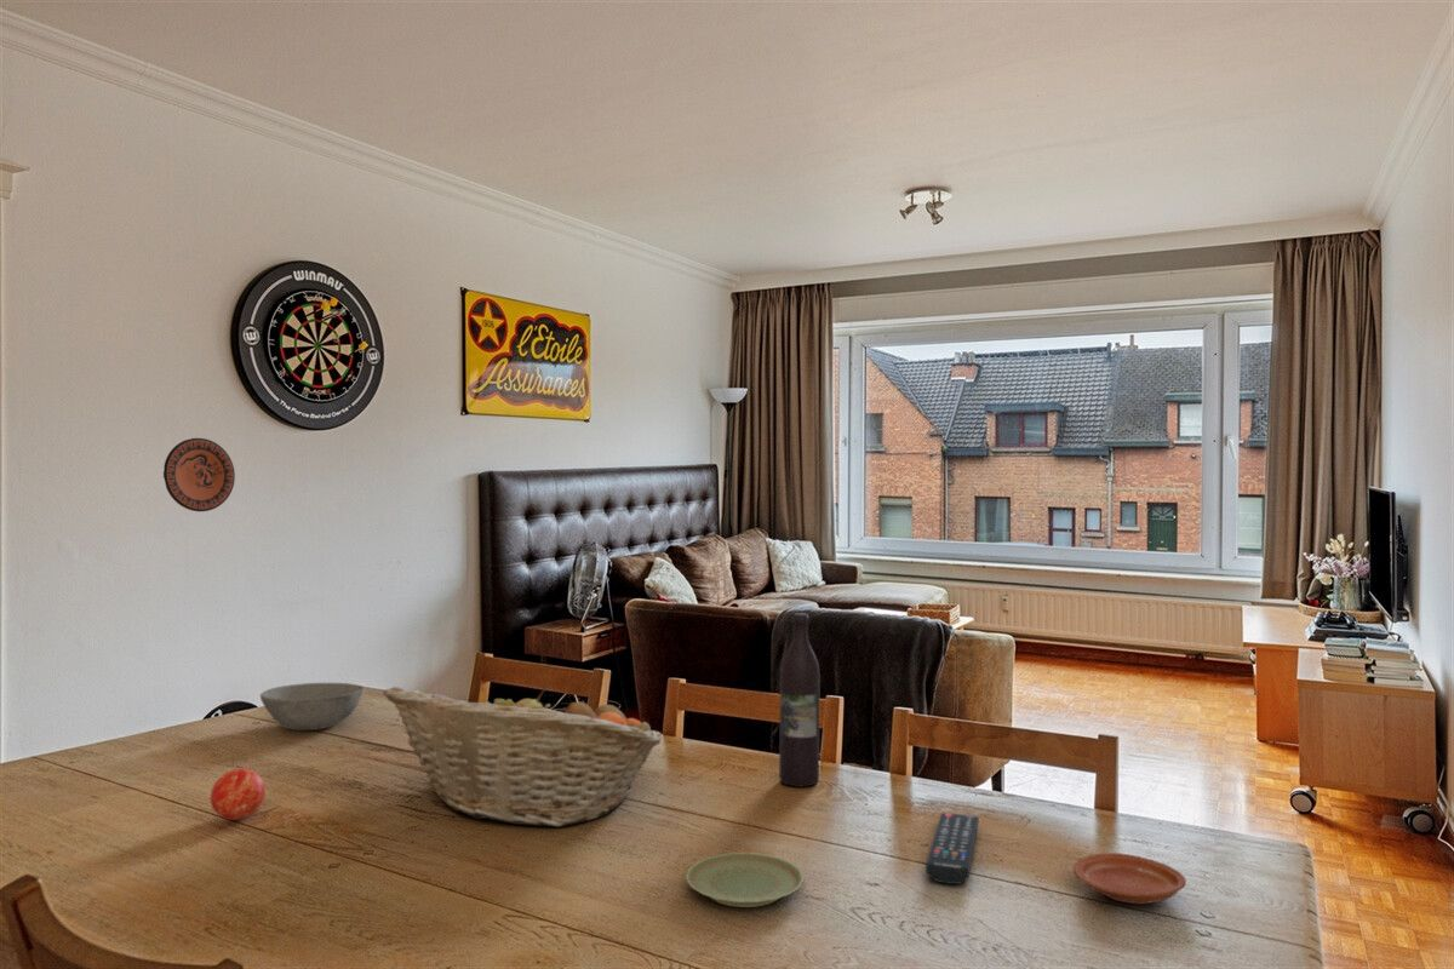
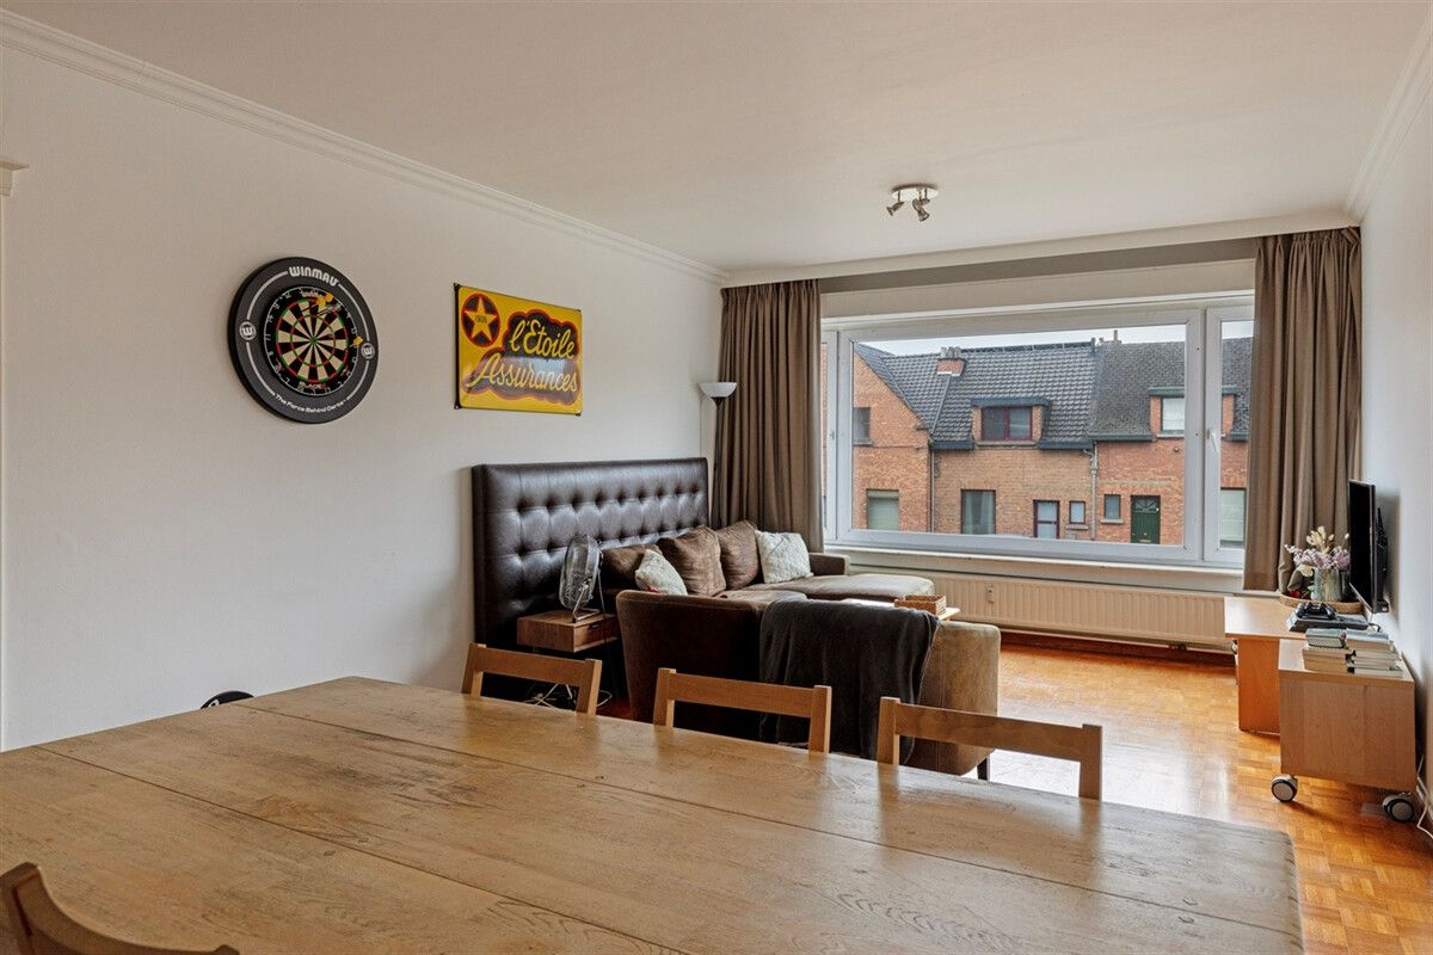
- bowl (313, 706)
- decorative plate (199, 475)
- plate (1127, 882)
- plate (744, 882)
- apple (237, 793)
- remote control (954, 844)
- fruit basket (522, 738)
- wine bottle (800, 696)
